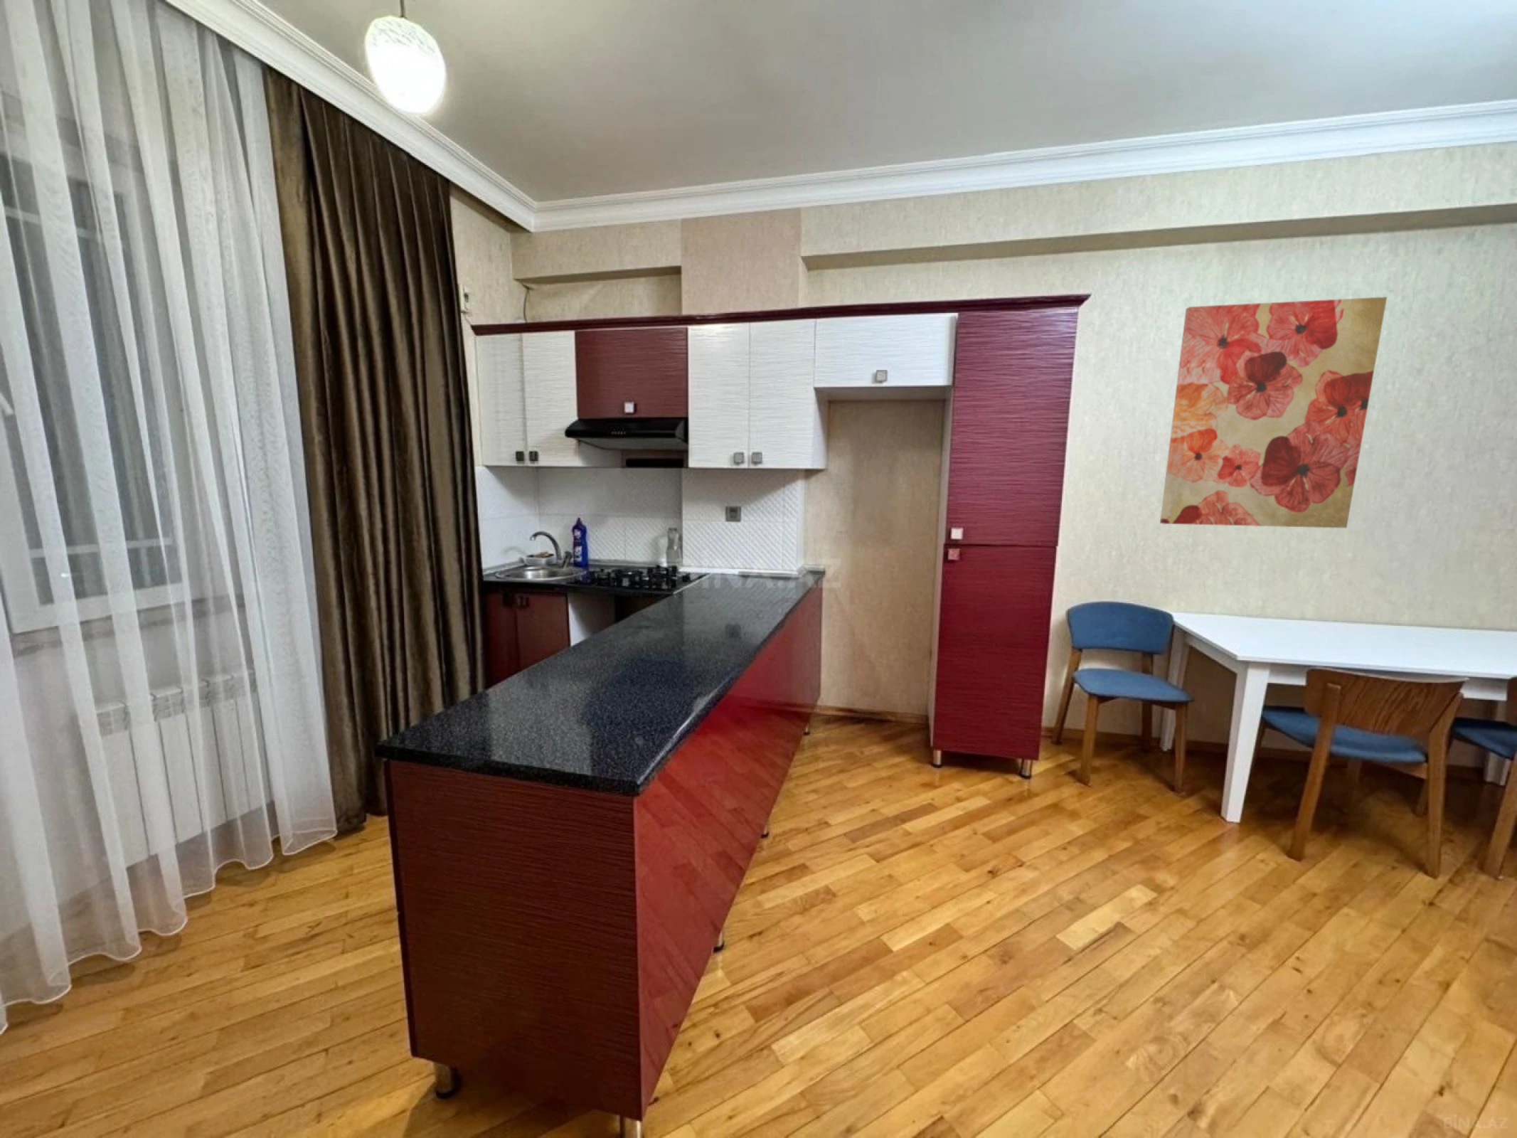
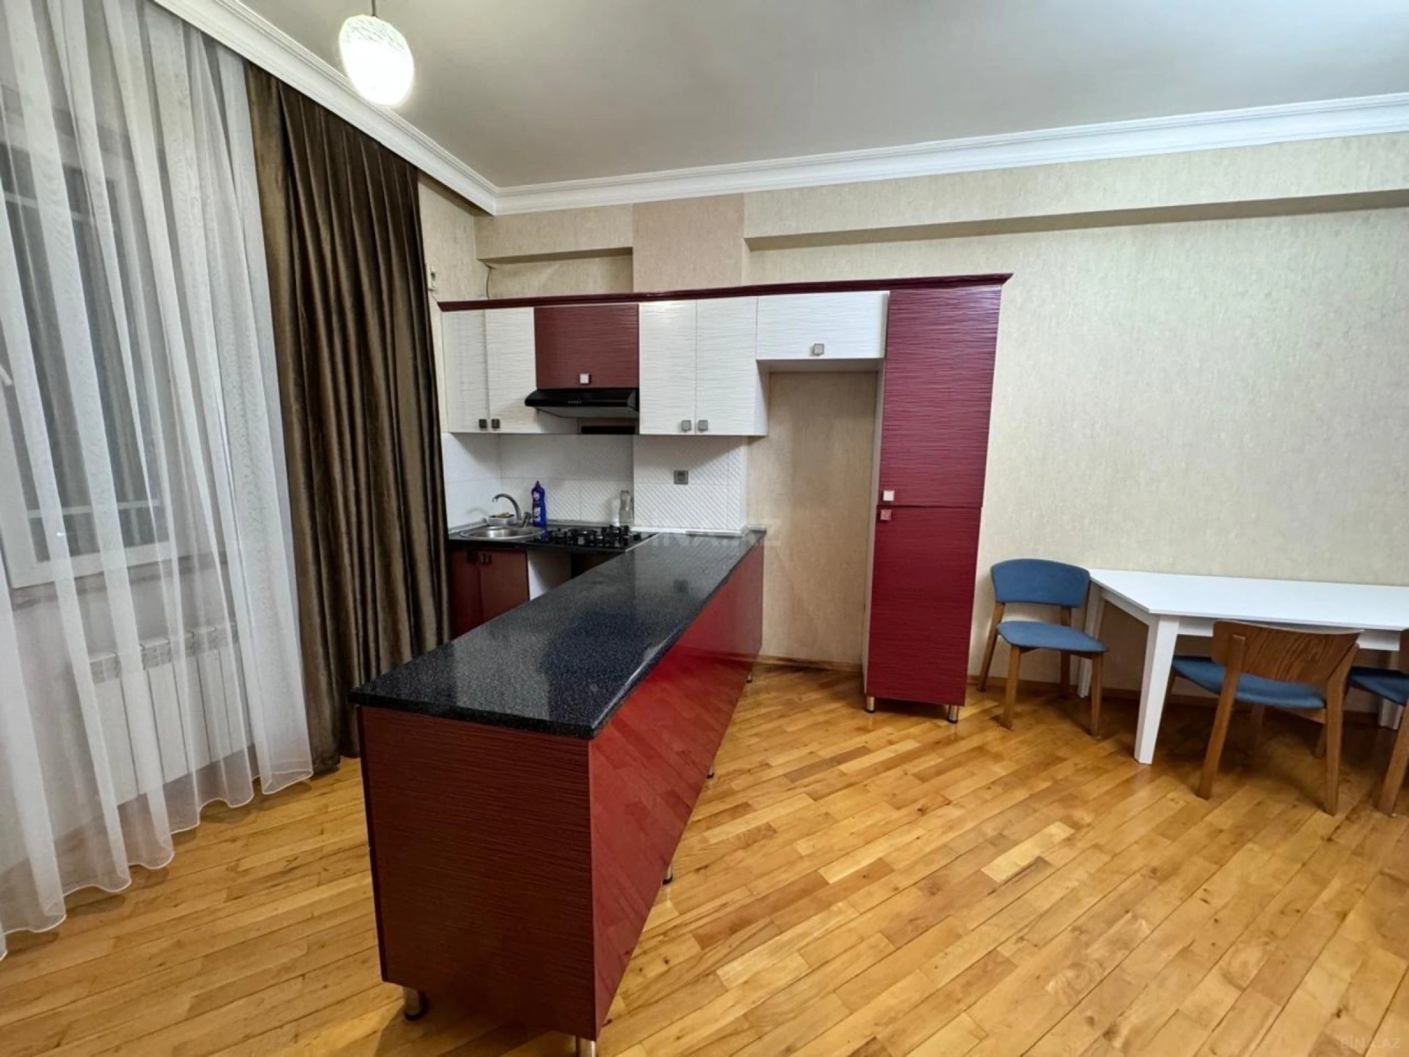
- wall art (1265, 417)
